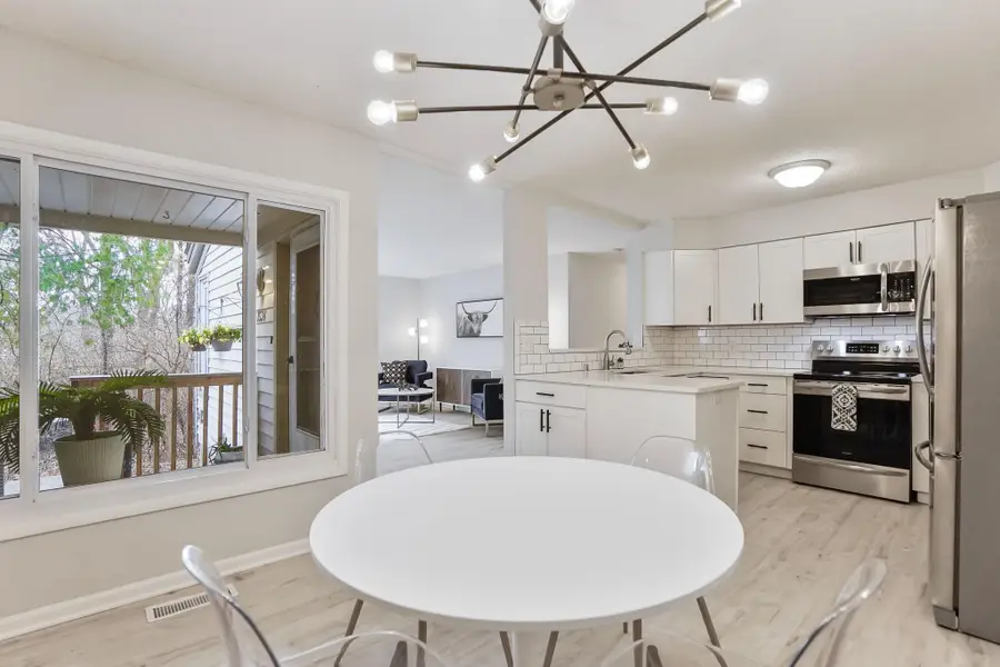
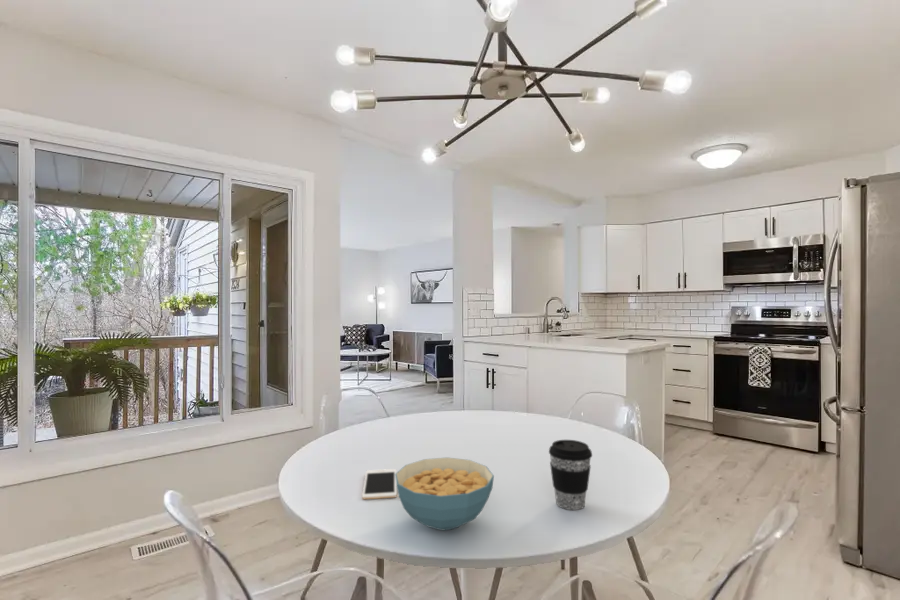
+ cereal bowl (444, 498)
+ coffee cup (570, 474)
+ cell phone (380, 483)
